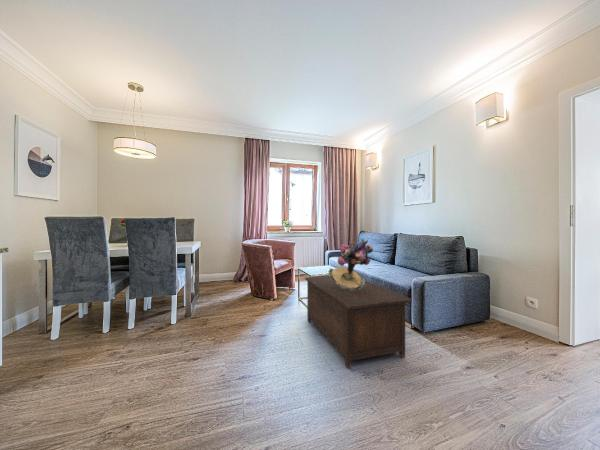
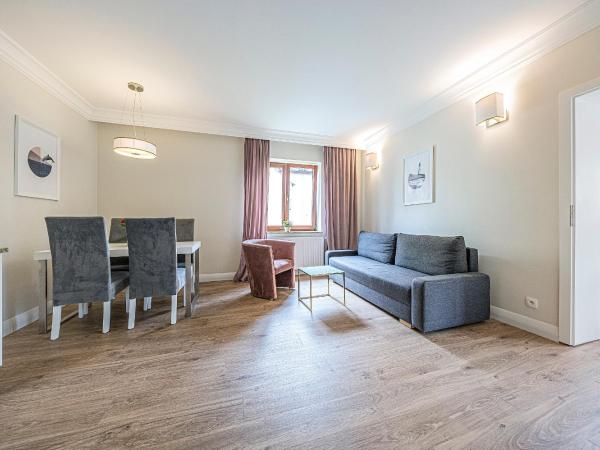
- bouquet (349, 262)
- cabinet (349, 311)
